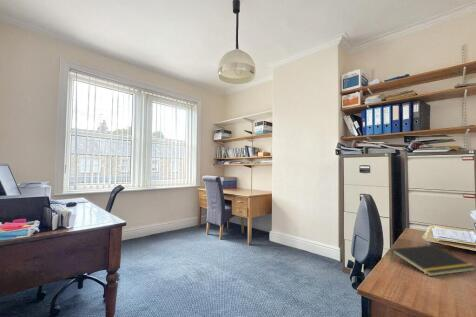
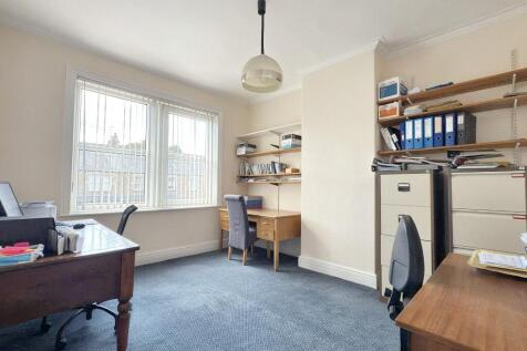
- notepad (431, 259)
